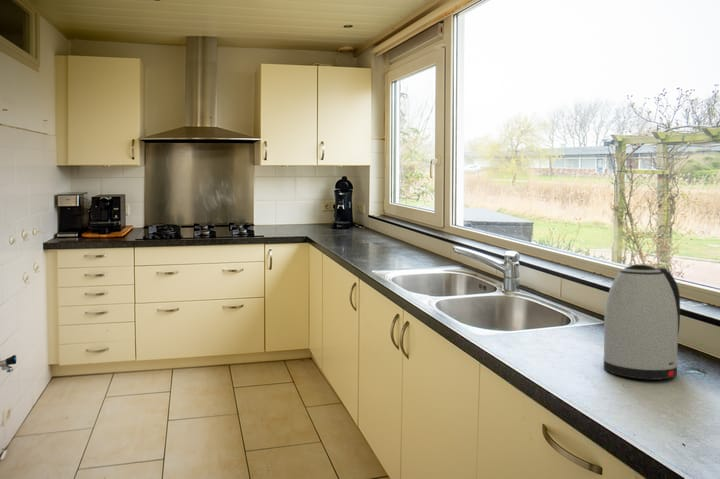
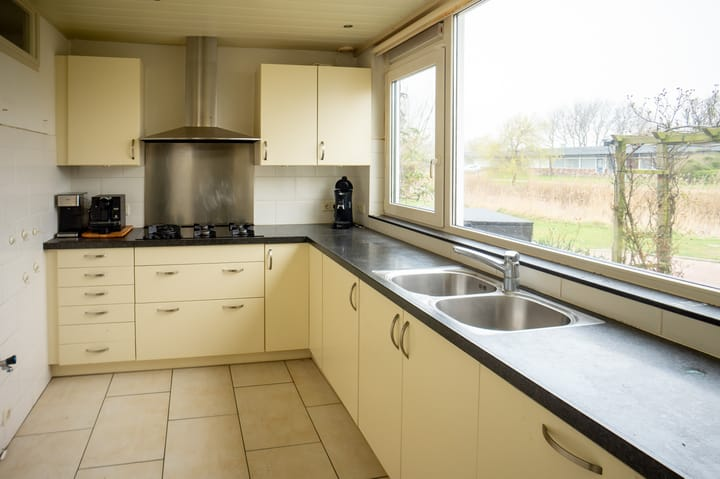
- kettle (648, 317)
